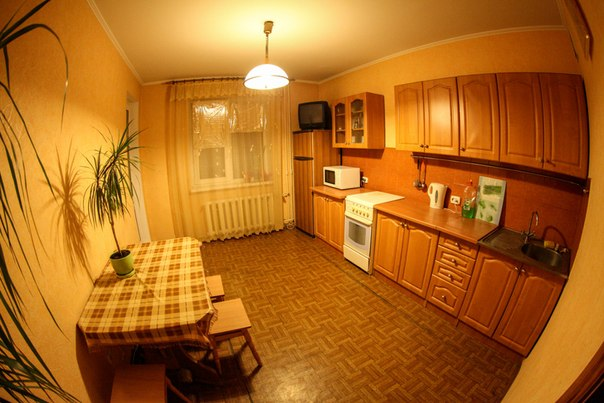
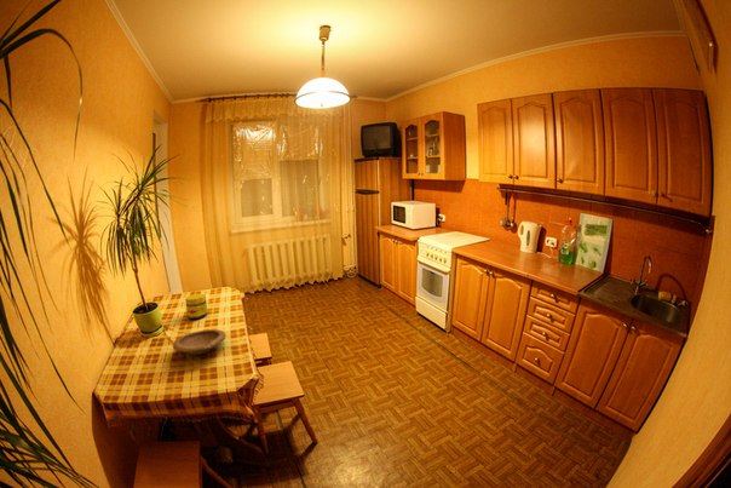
+ jar (196, 306)
+ bowl (200, 343)
